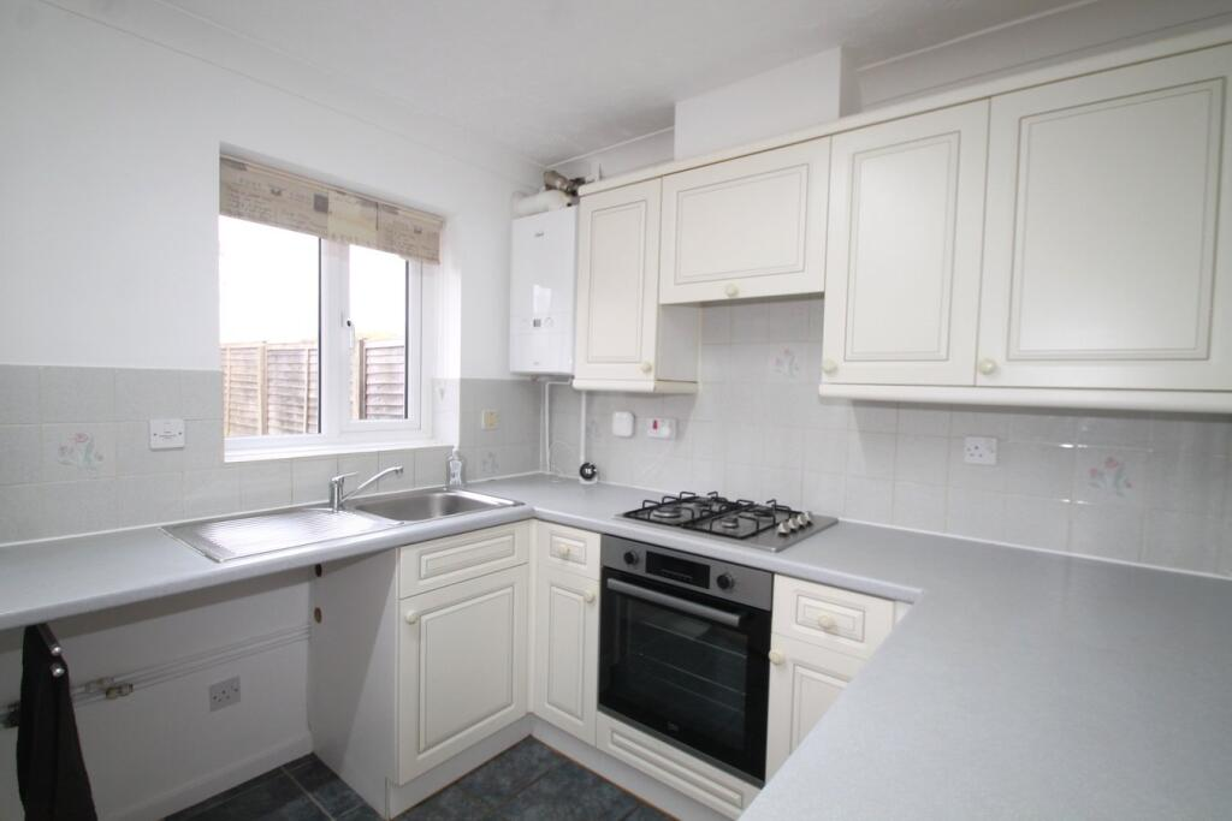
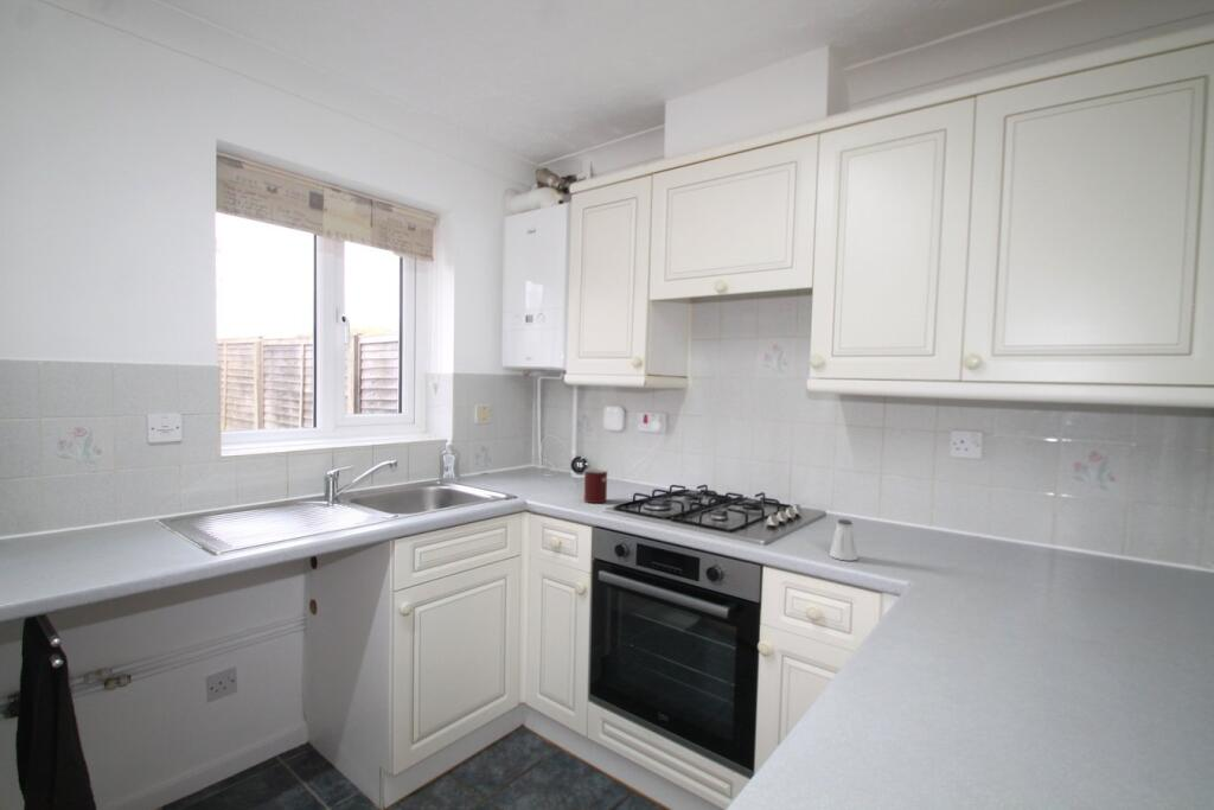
+ mug (596, 485)
+ saltshaker (844, 538)
